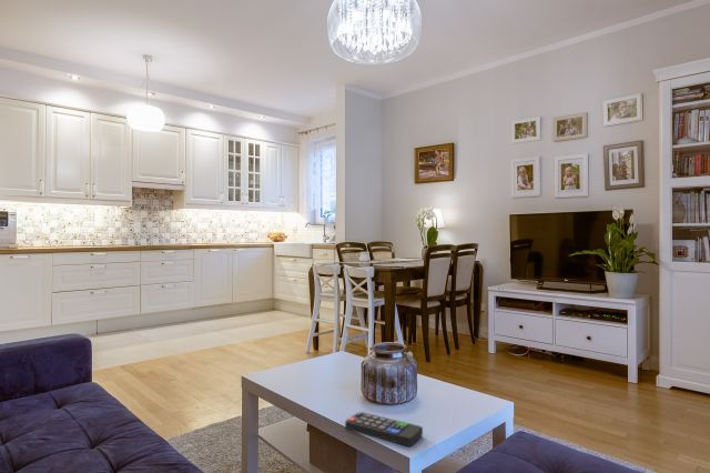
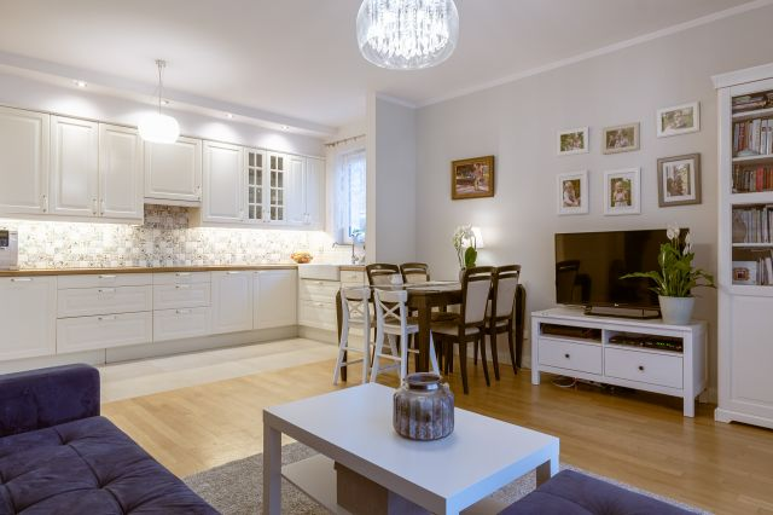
- remote control (383, 426)
